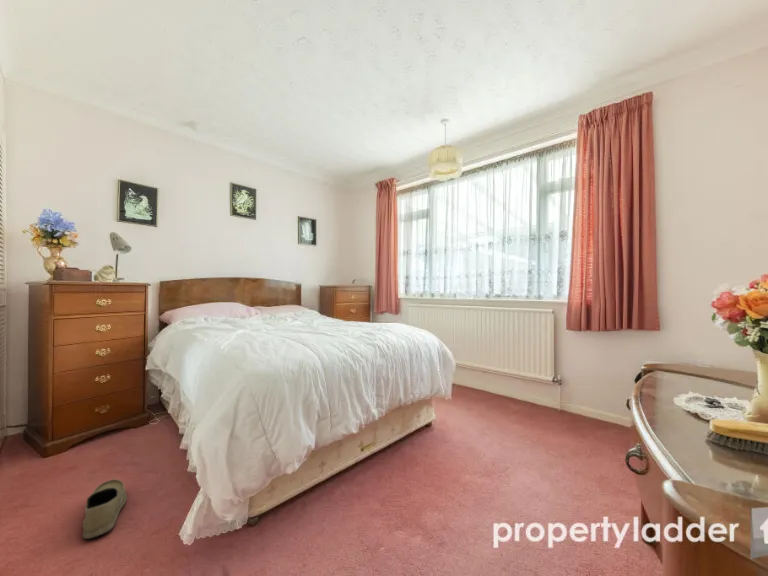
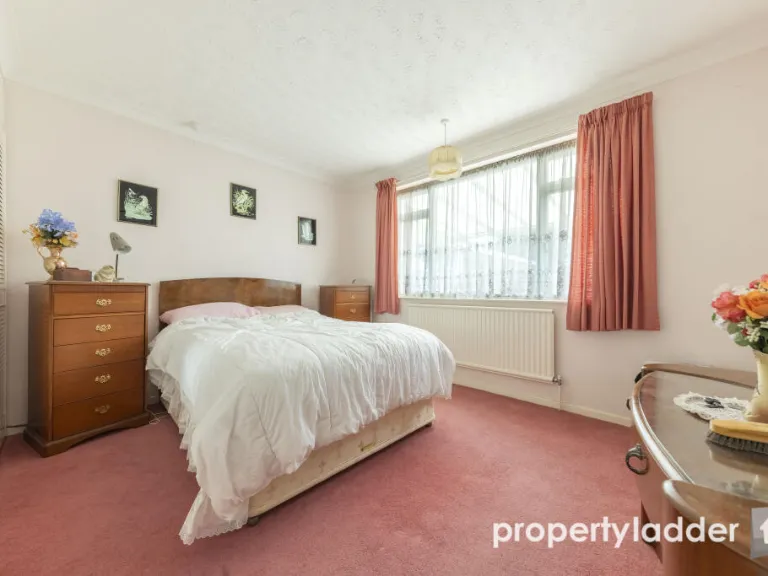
- shoe (104, 500)
